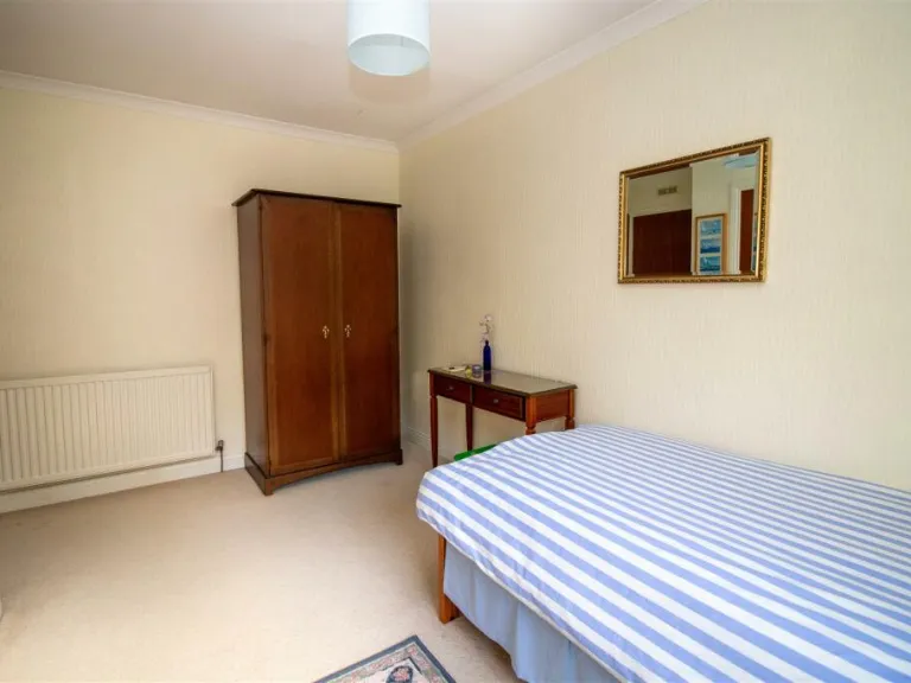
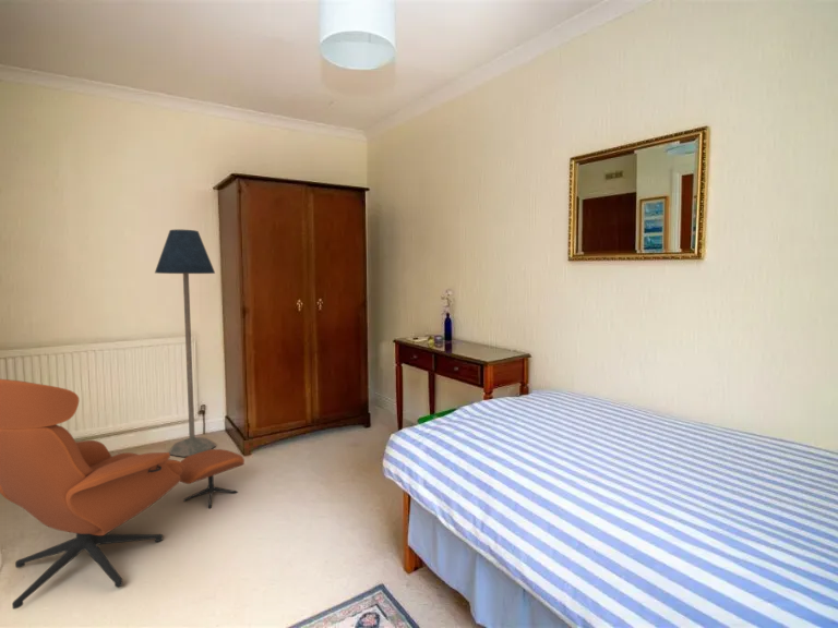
+ floor lamp (188, 341)
+ armchair (131, 452)
